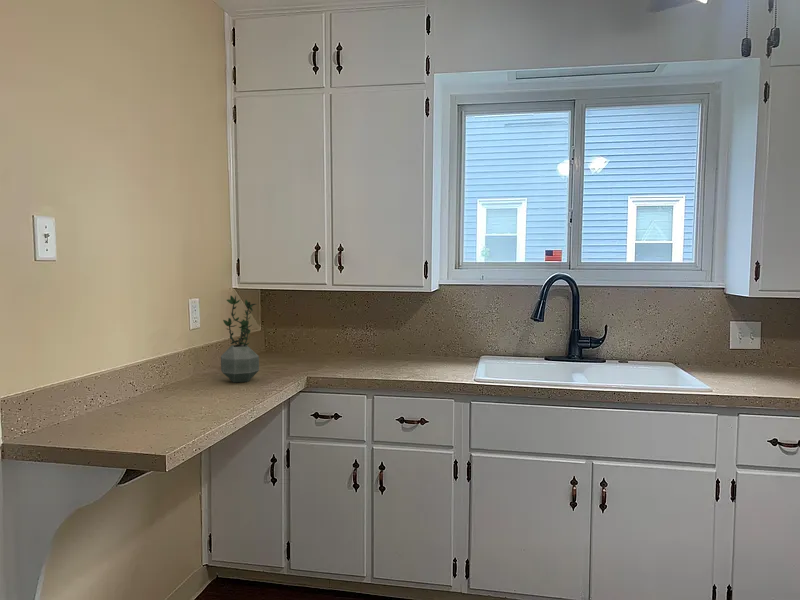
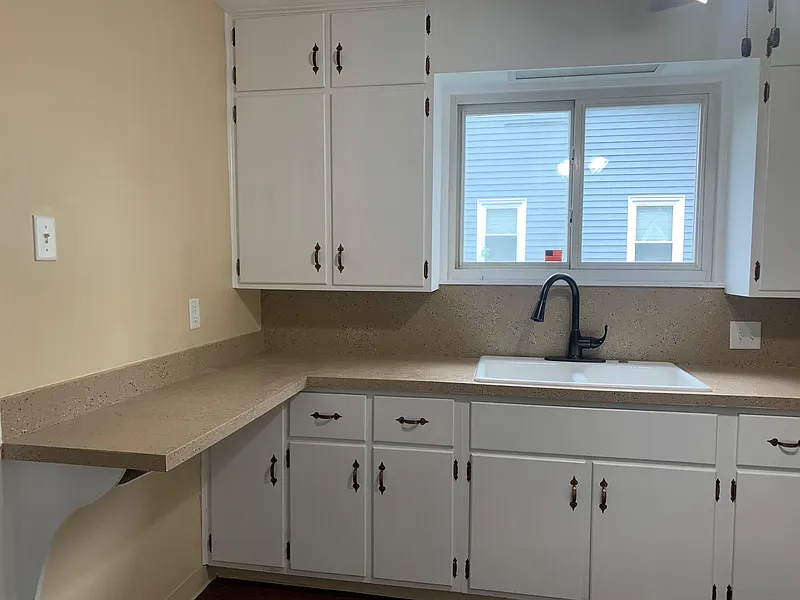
- potted plant (239, 338)
